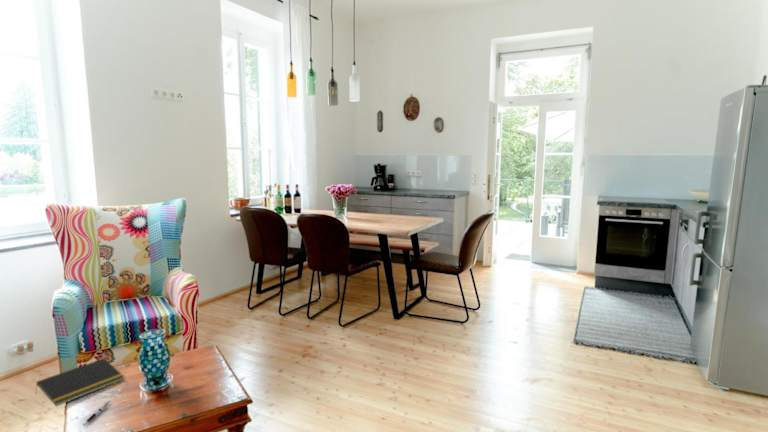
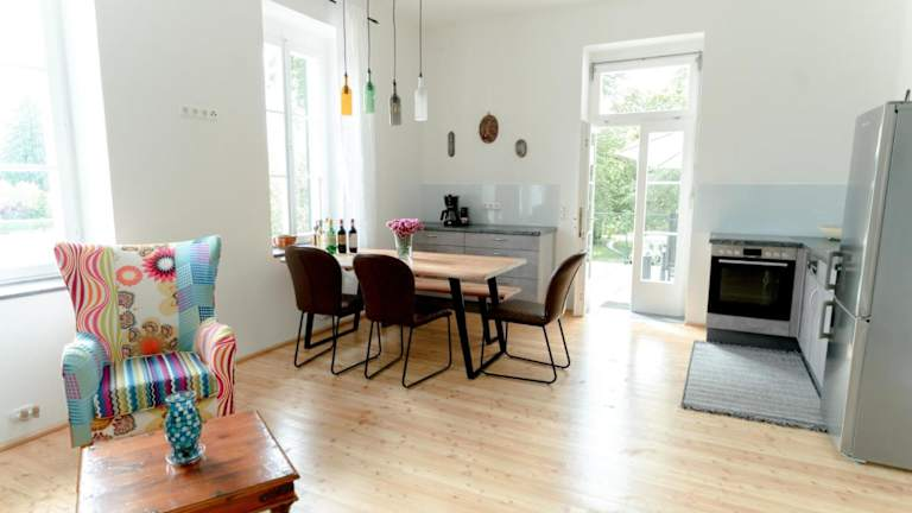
- pen (97, 412)
- notepad (81, 380)
